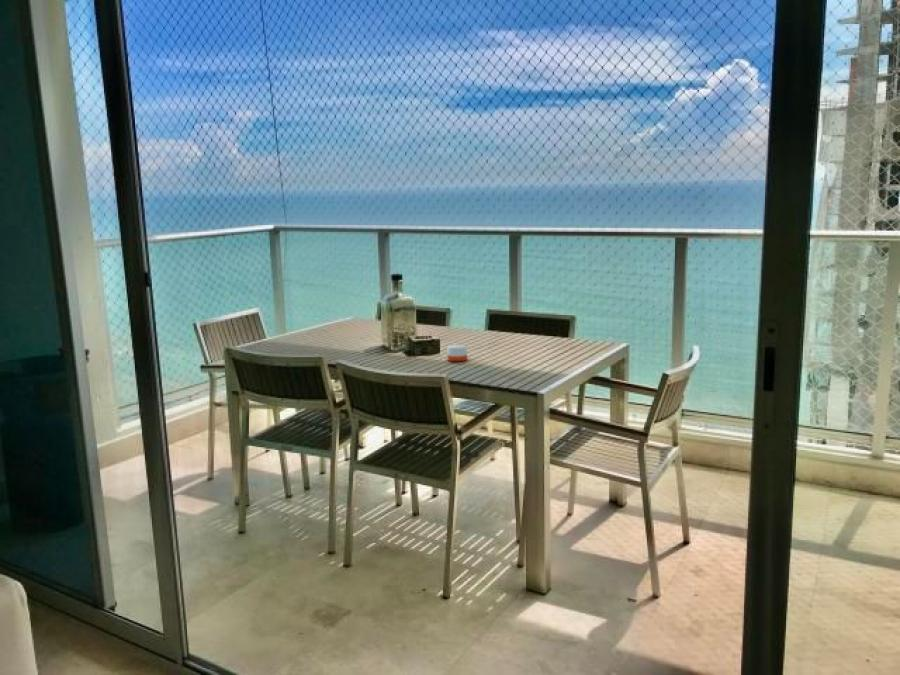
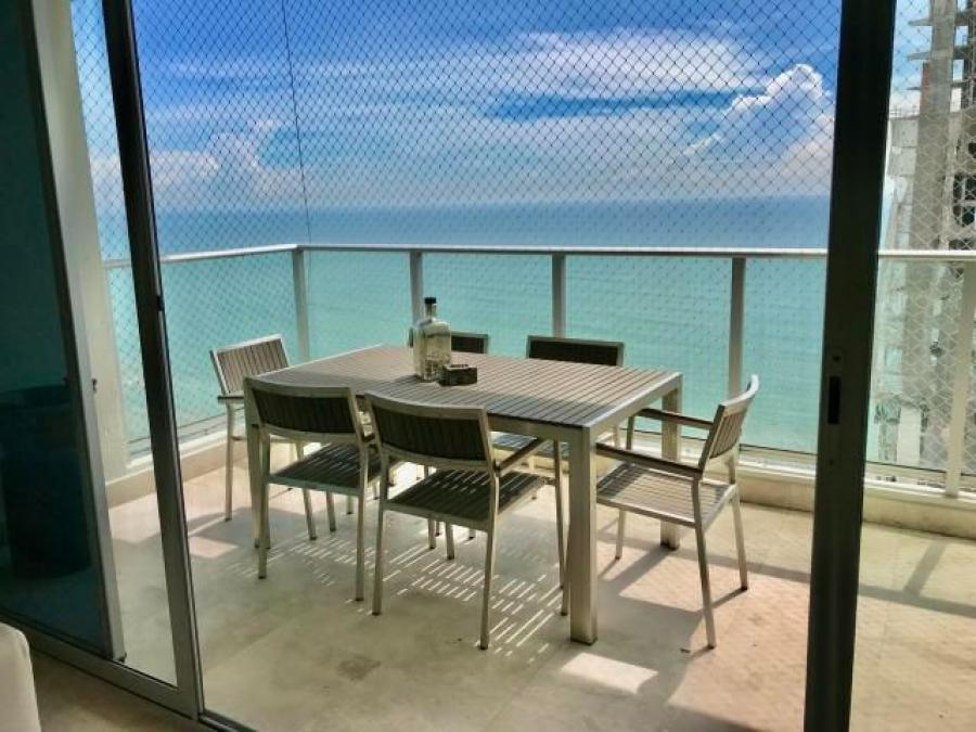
- candle (457, 345)
